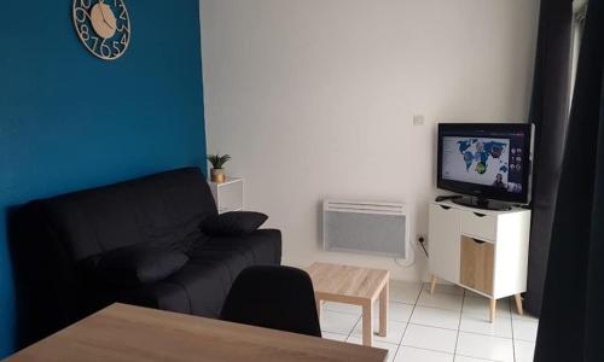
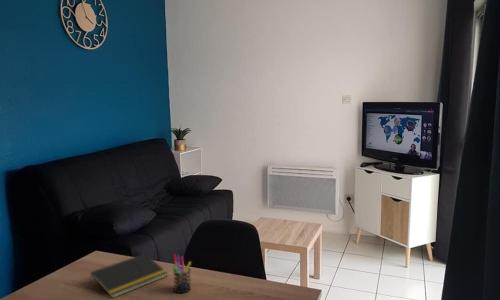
+ notepad (130, 273)
+ pen holder (179, 273)
